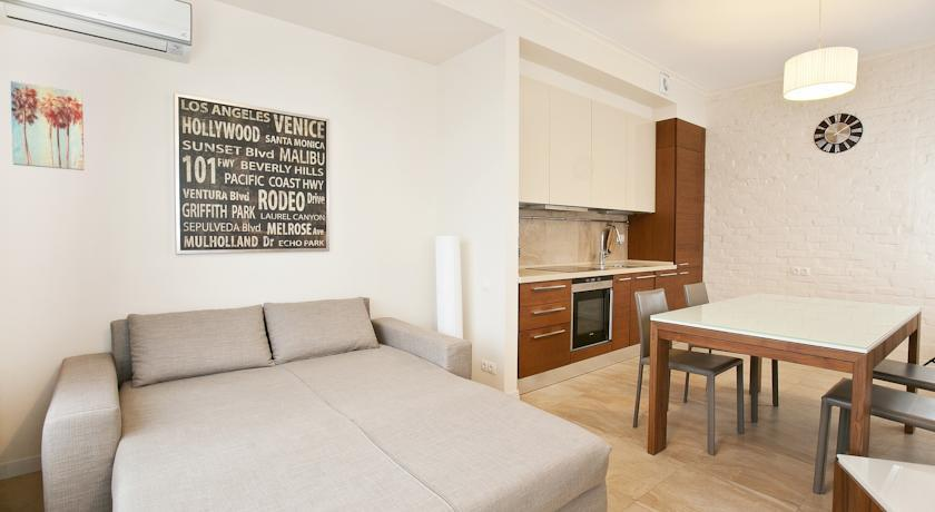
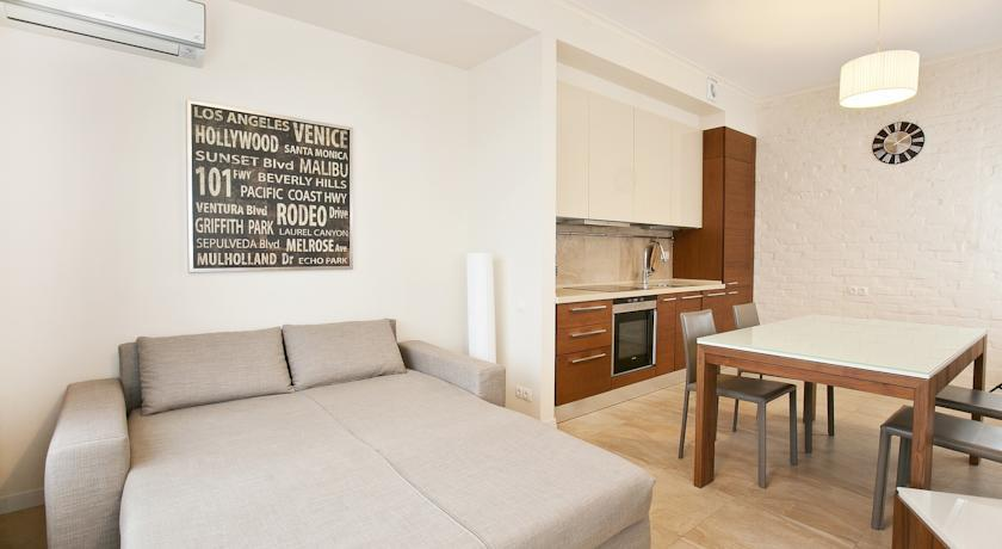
- wall art (49, 127)
